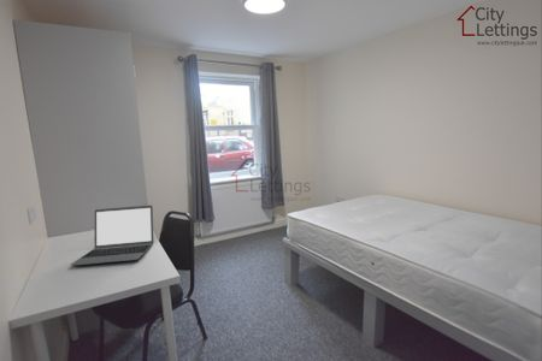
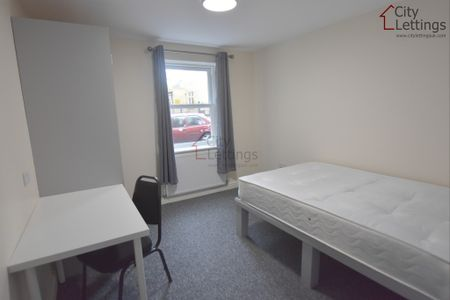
- laptop (114, 232)
